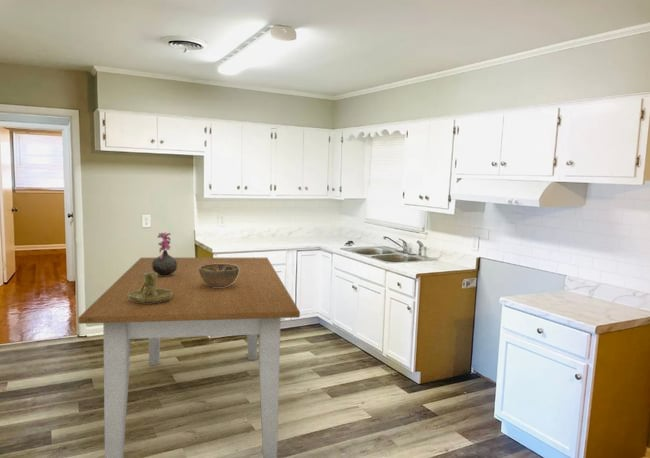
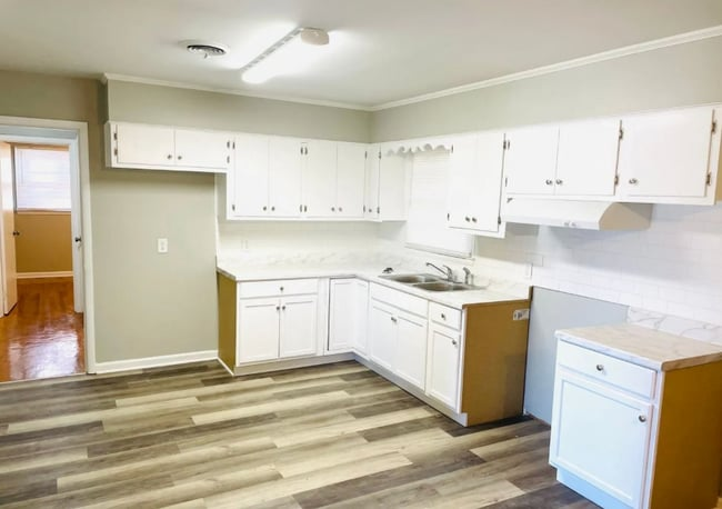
- table (199, 336)
- vase (164, 253)
- candle holder (149, 288)
- decorative bowl (218, 276)
